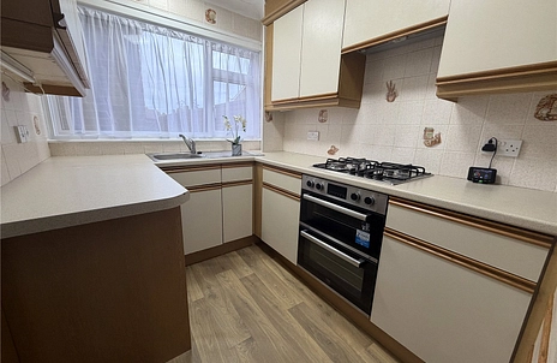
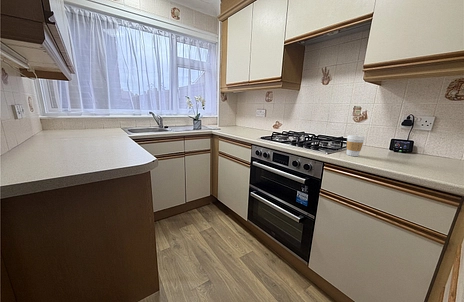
+ coffee cup (354, 145)
